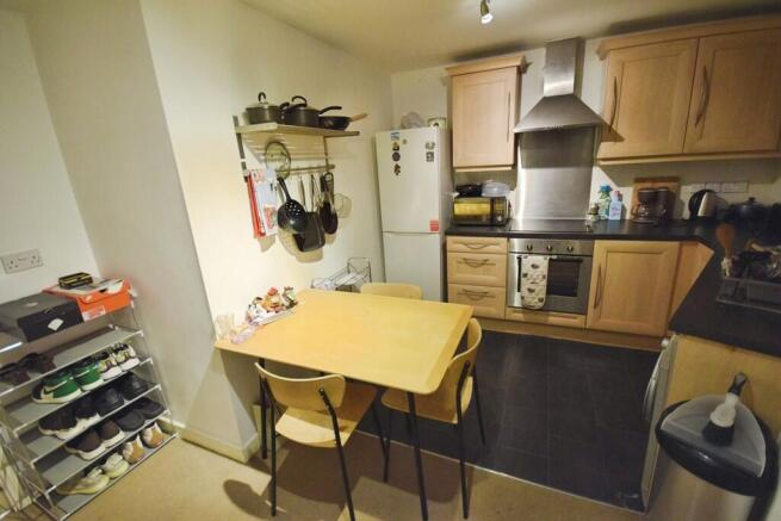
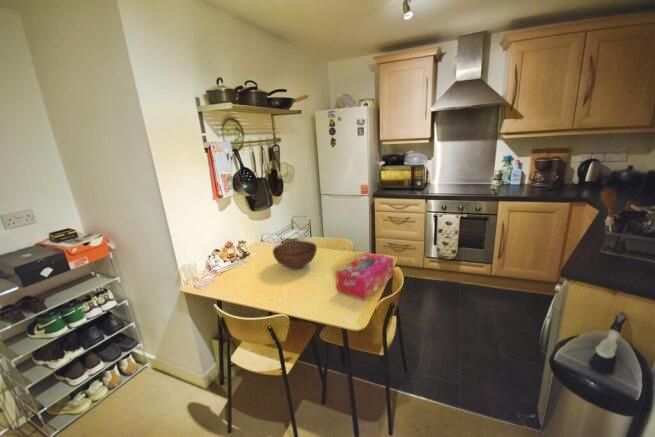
+ tissue box (366, 274)
+ bowl (295, 257)
